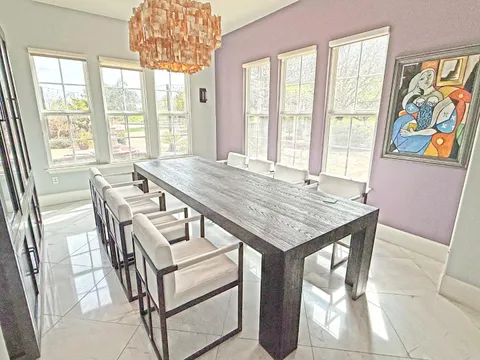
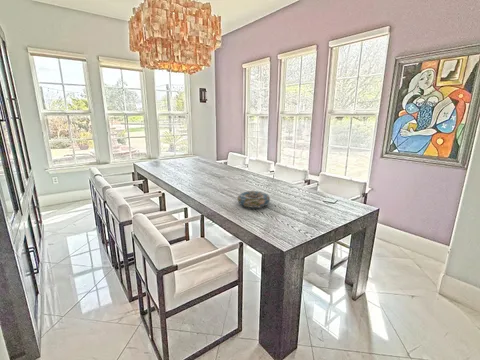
+ decorative bowl (253, 199)
